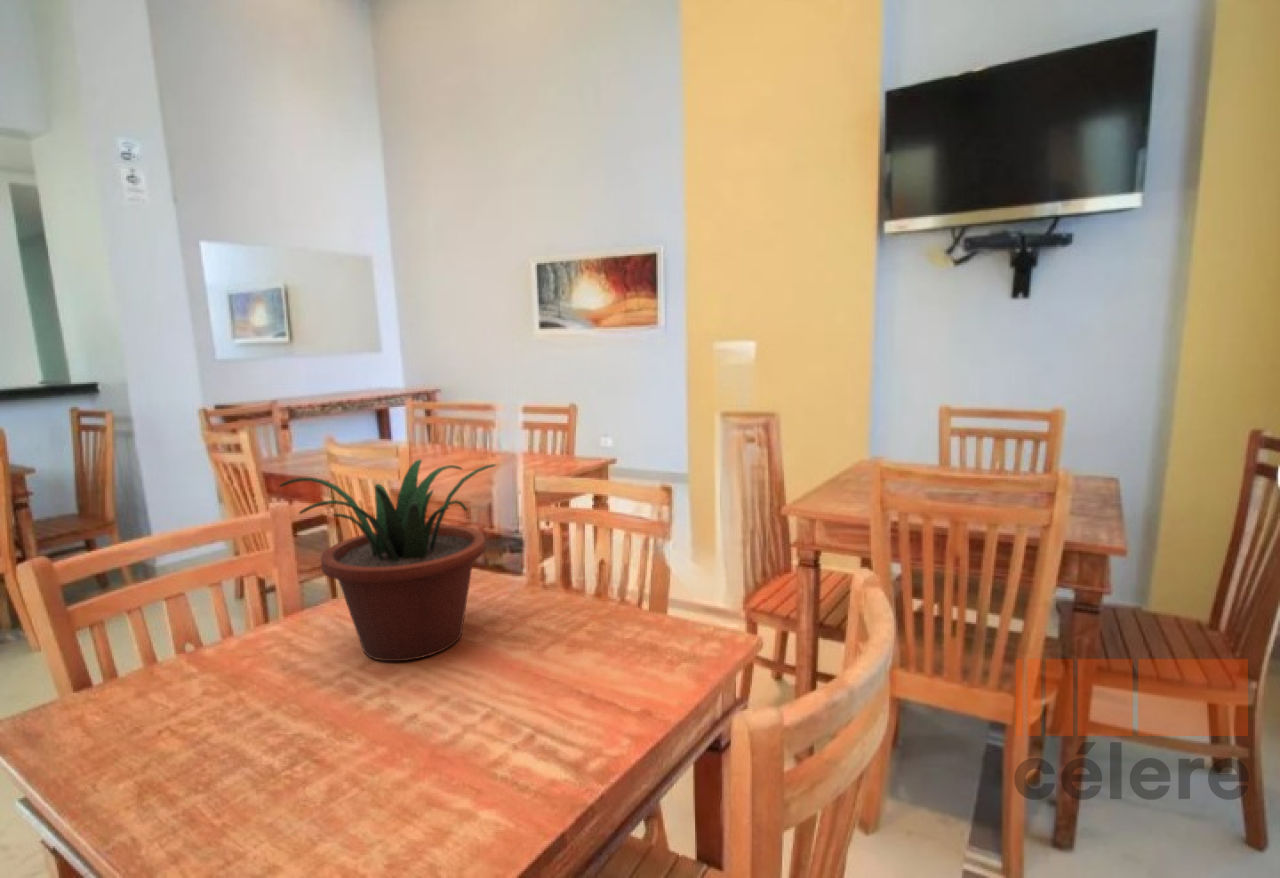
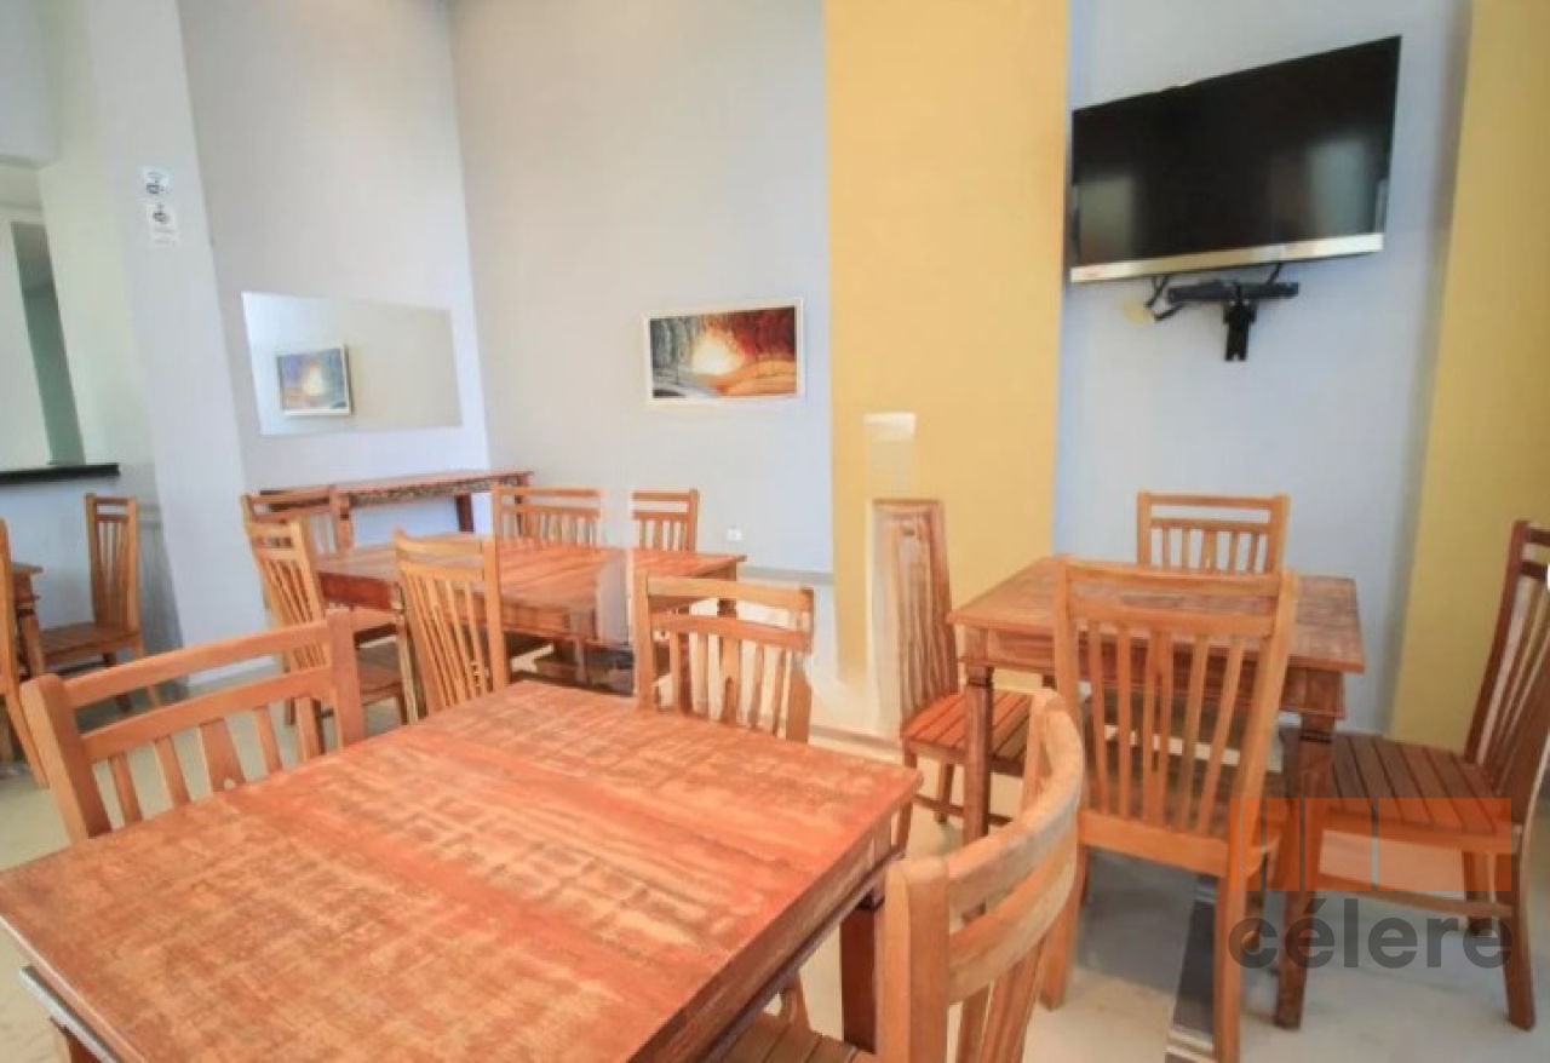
- potted plant (398, 553)
